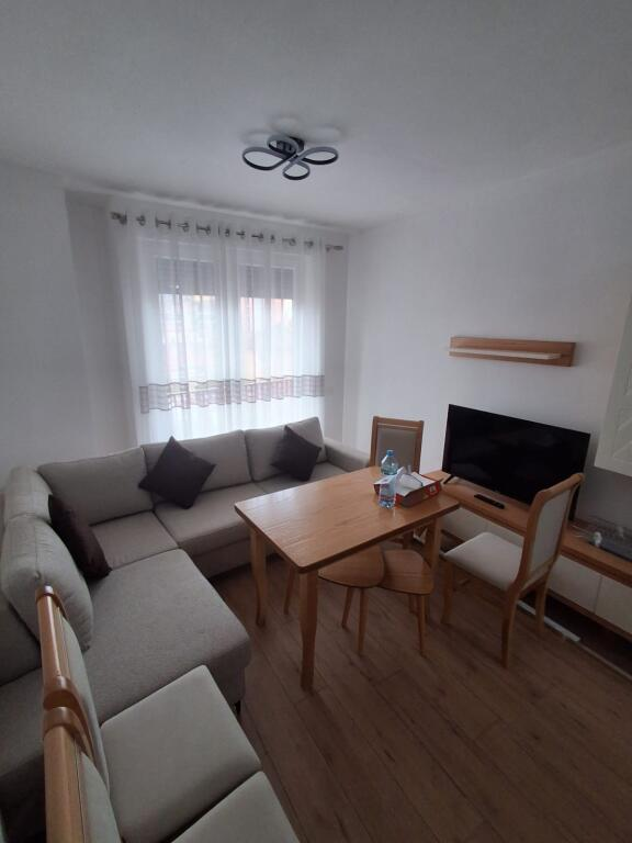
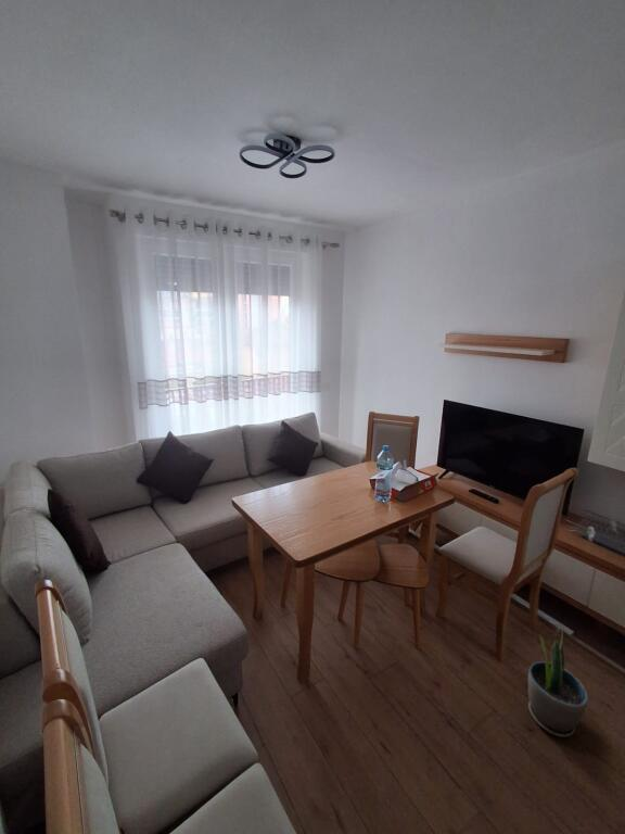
+ potted plant (558, 680)
